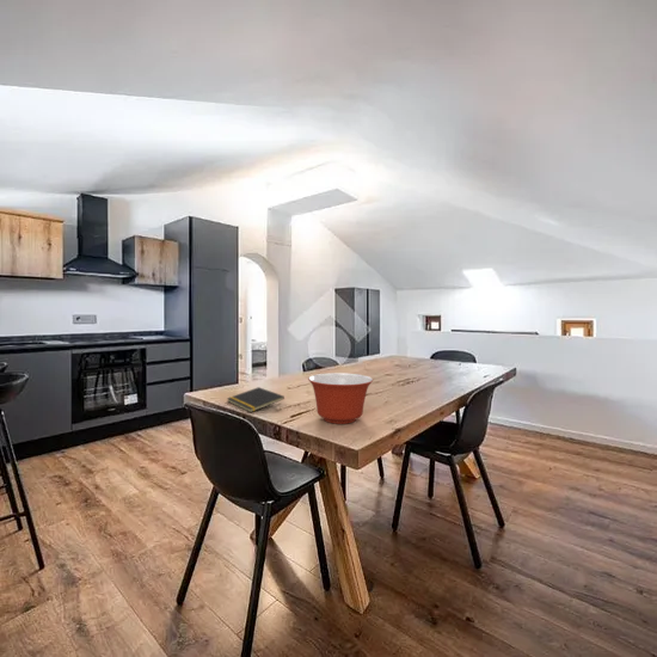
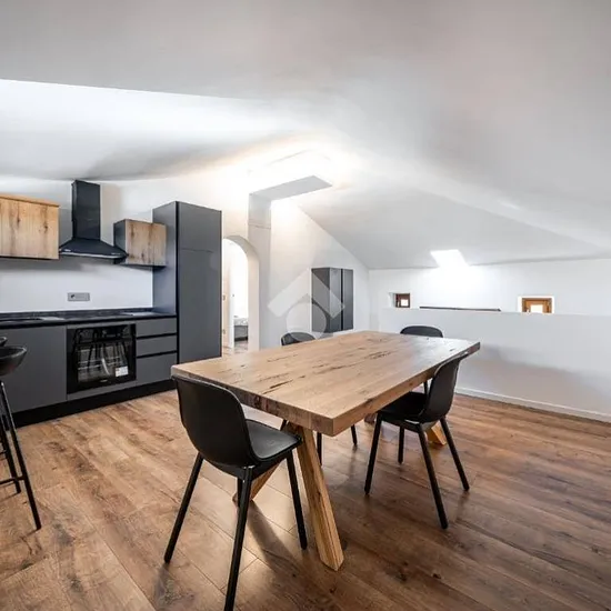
- notepad (254, 398)
- mixing bowl (339, 398)
